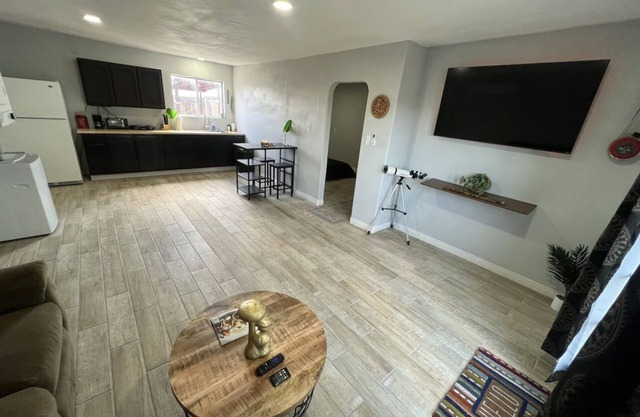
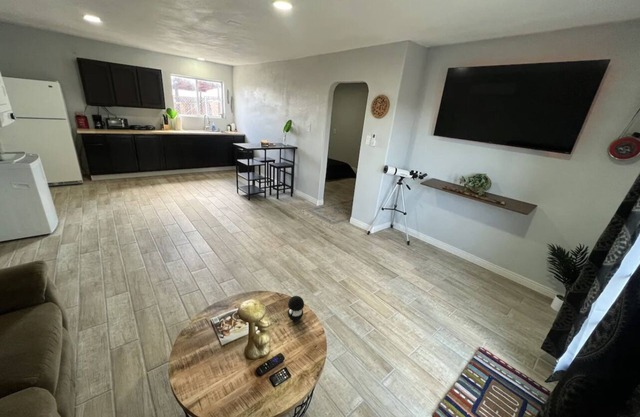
+ speaker (296, 308)
